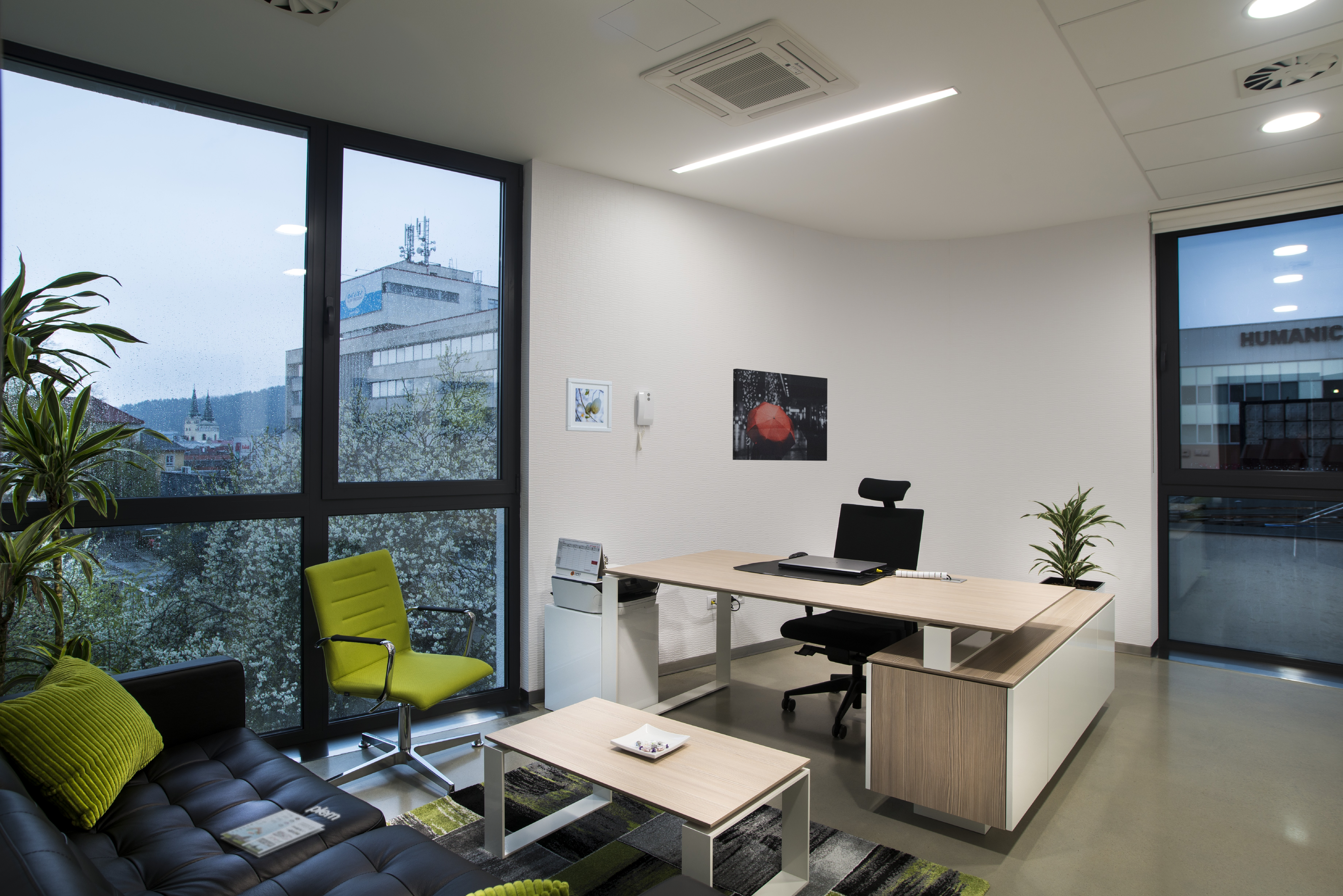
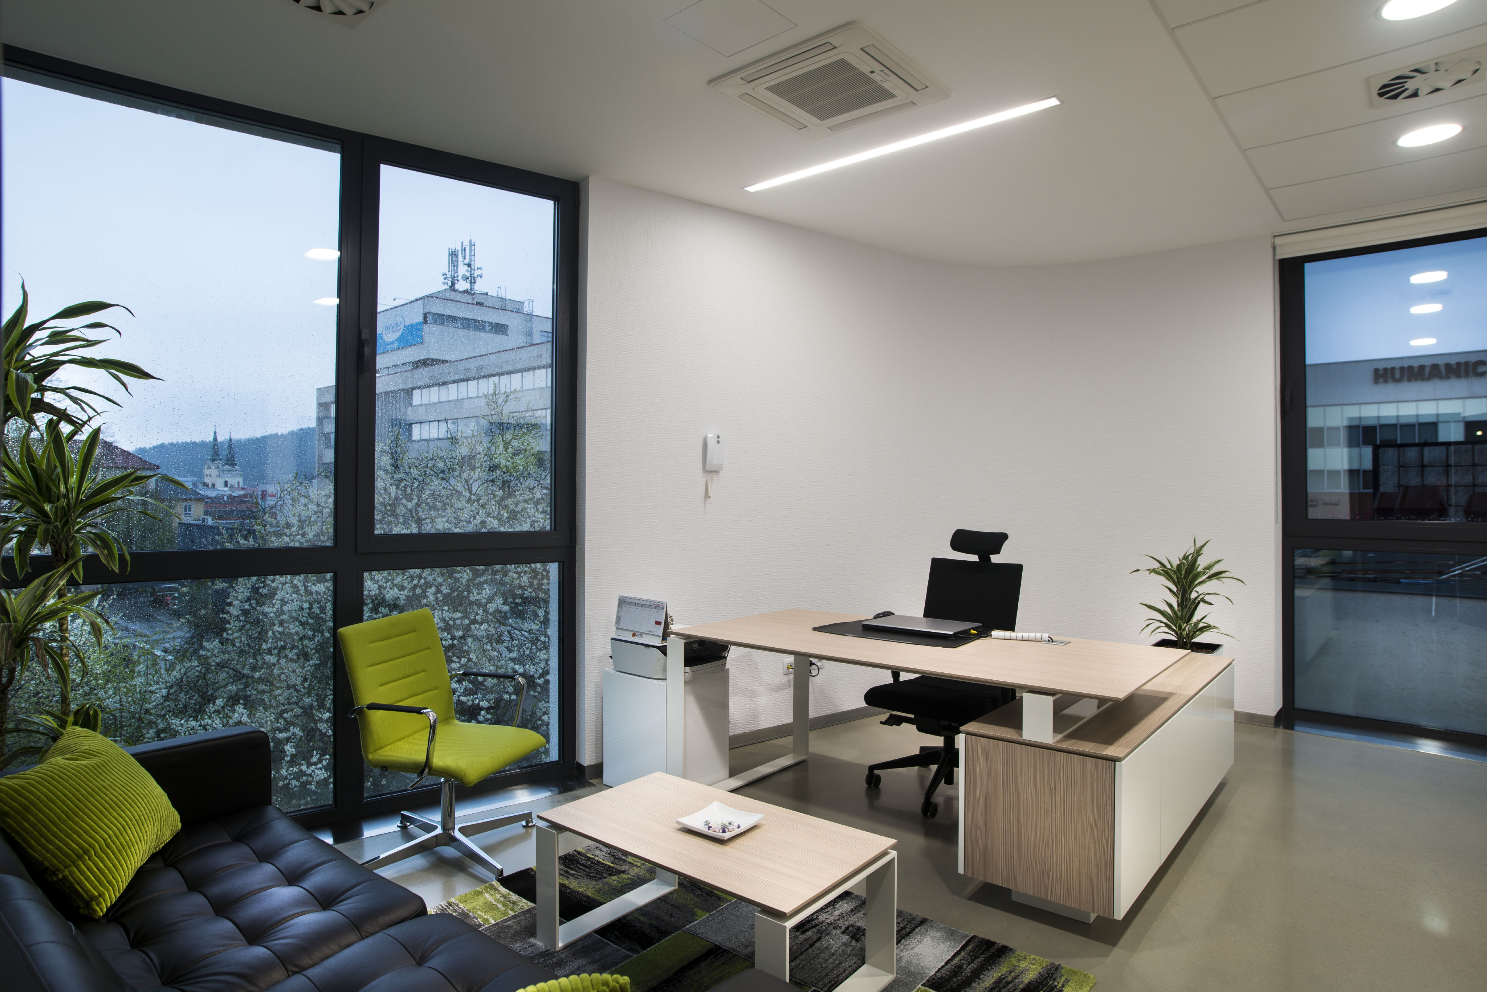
- magazine (288, 826)
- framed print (589, 405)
- wall art (782, 417)
